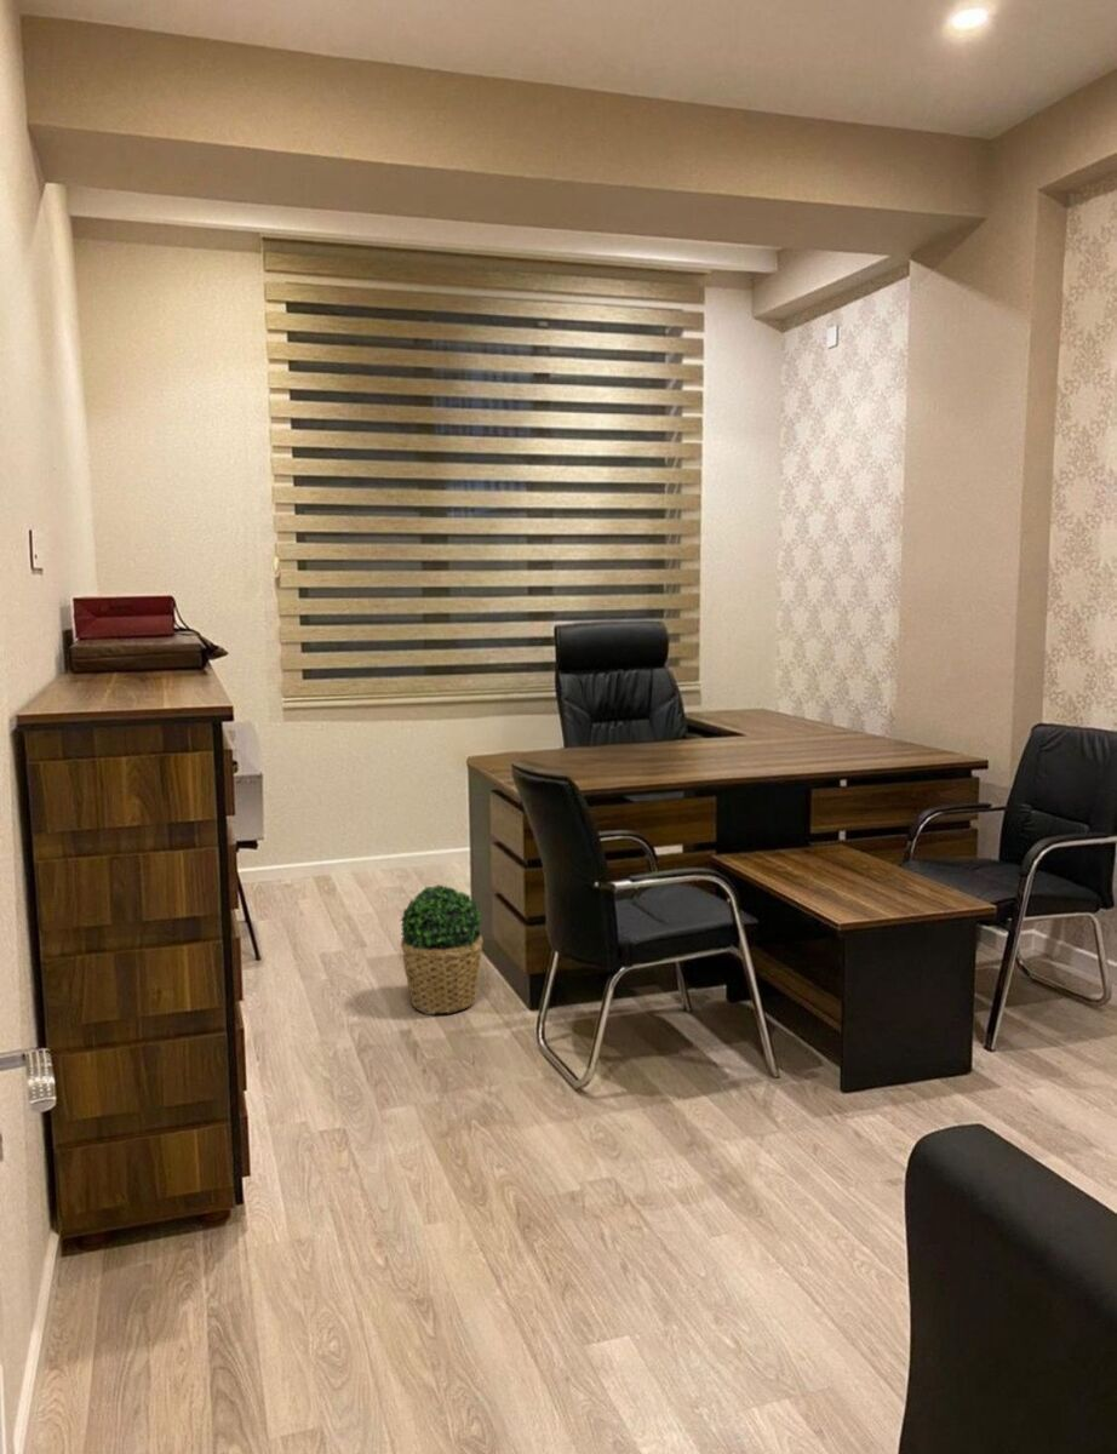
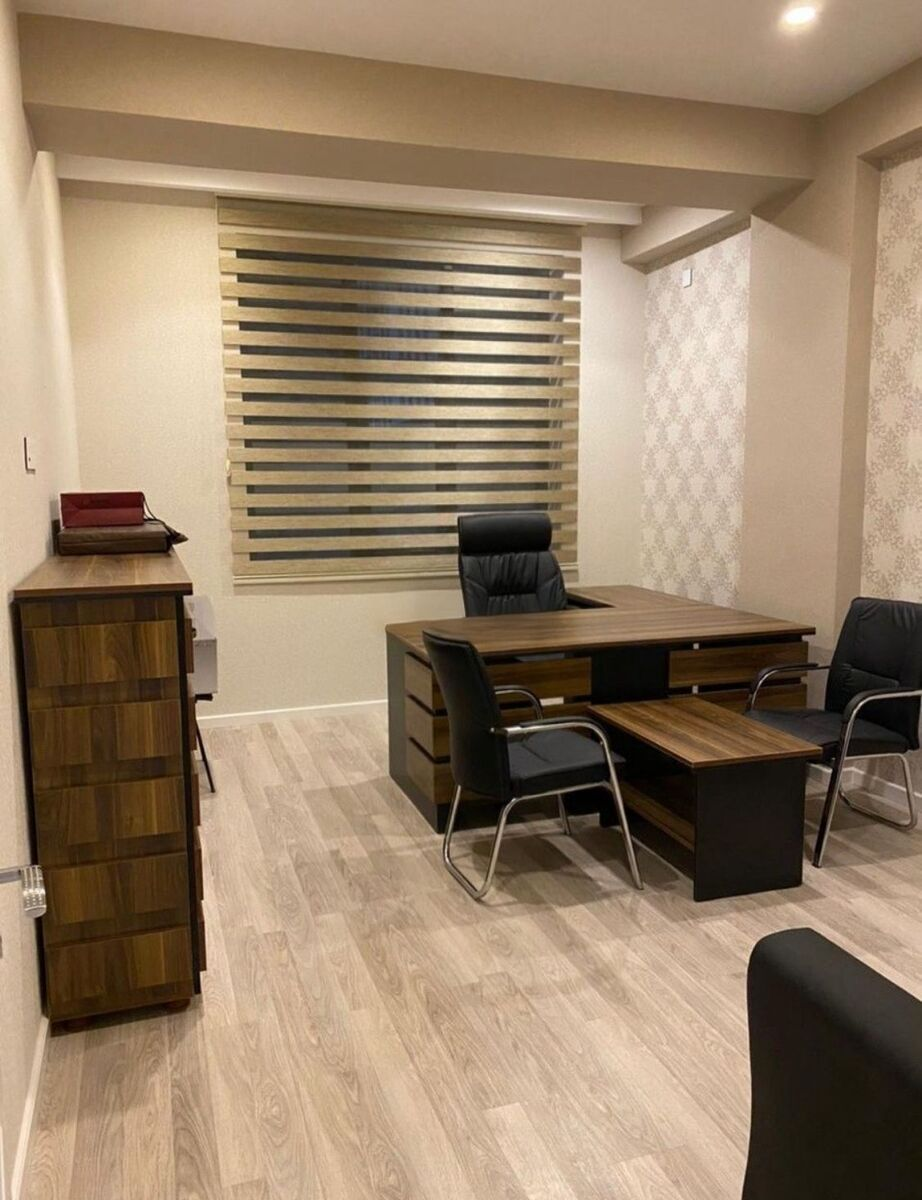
- potted plant (441, 945)
